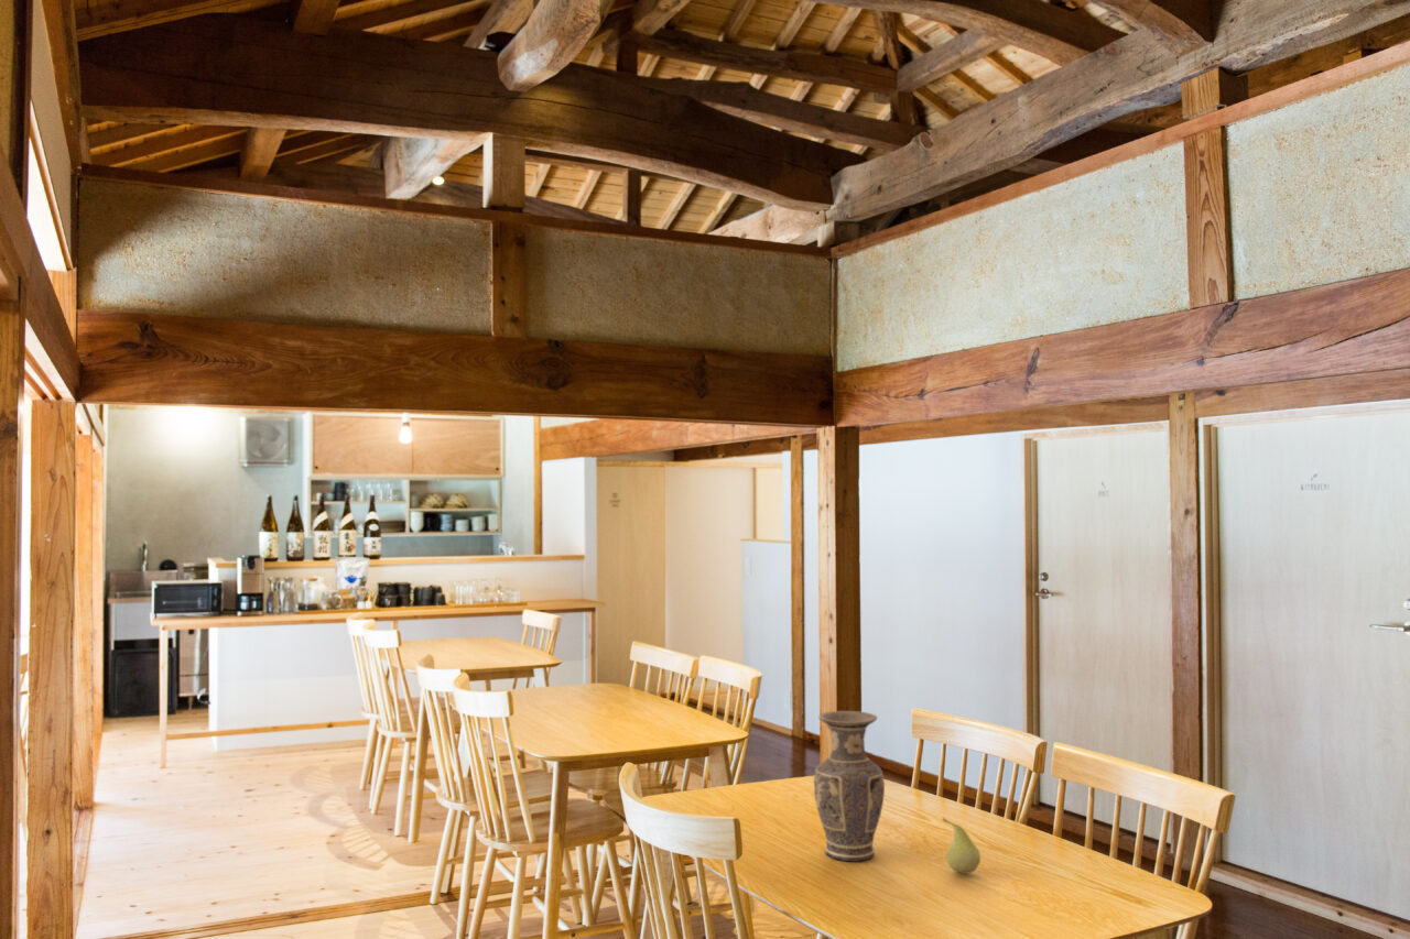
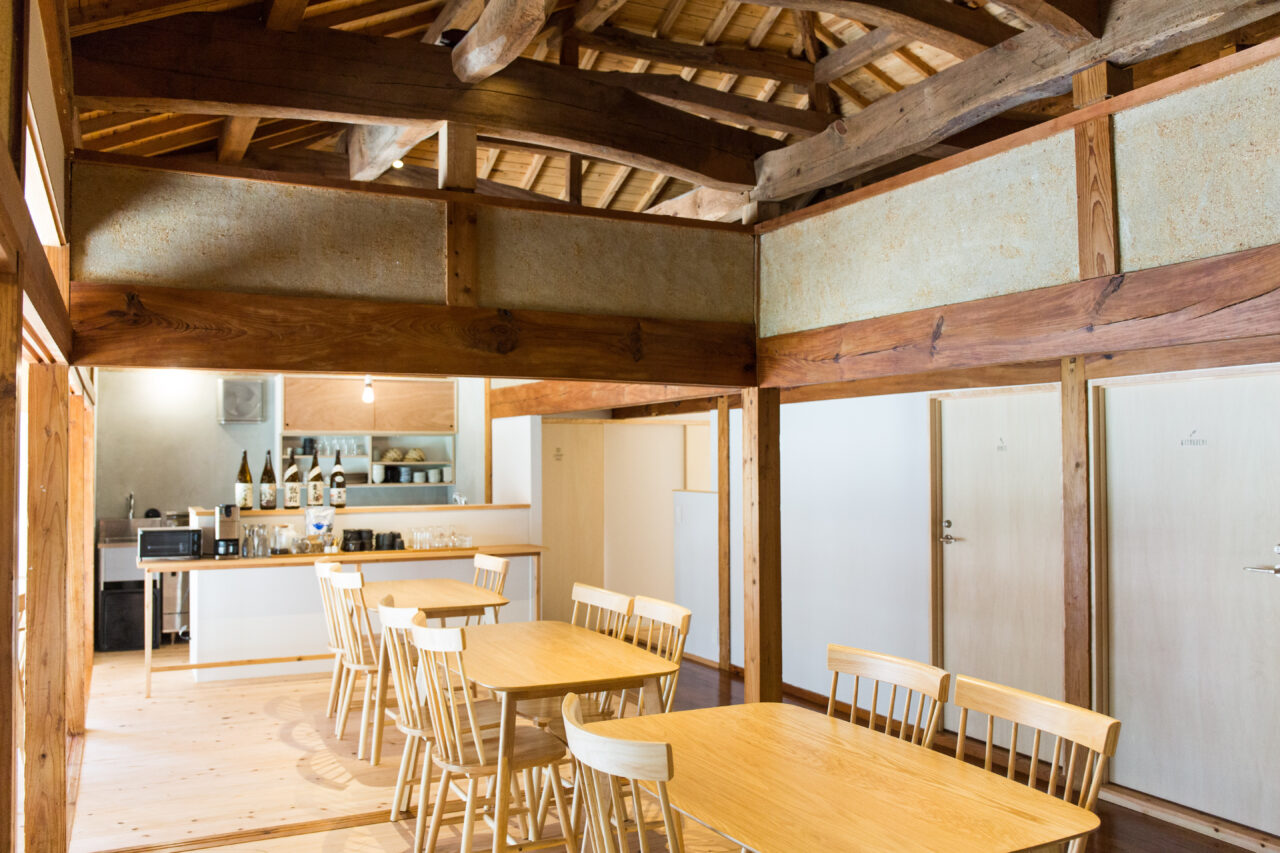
- fruit (961, 844)
- vase (848, 784)
